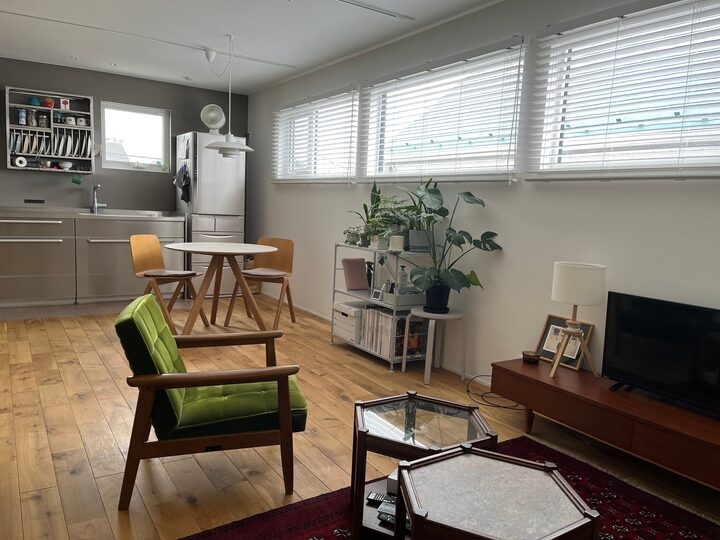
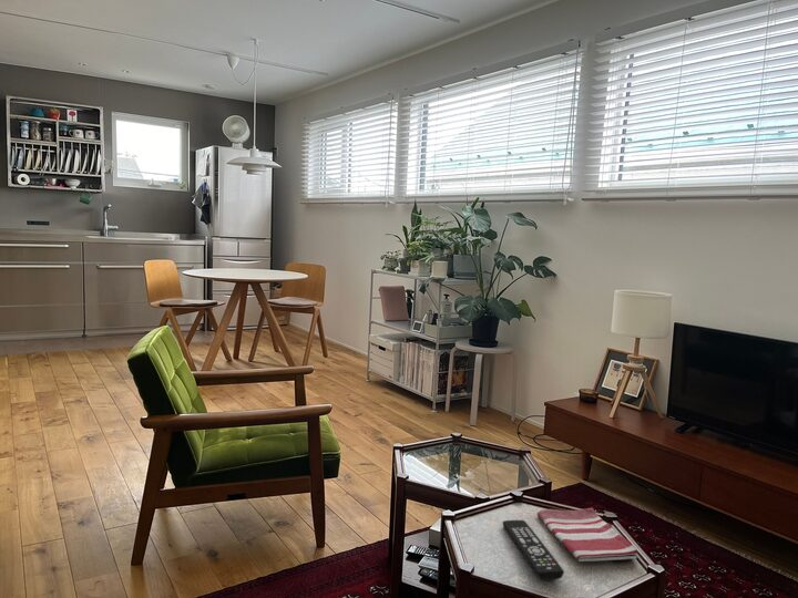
+ remote control (530, 547)
+ dish towel (584, 532)
